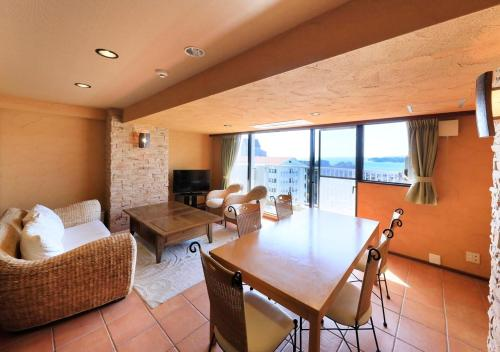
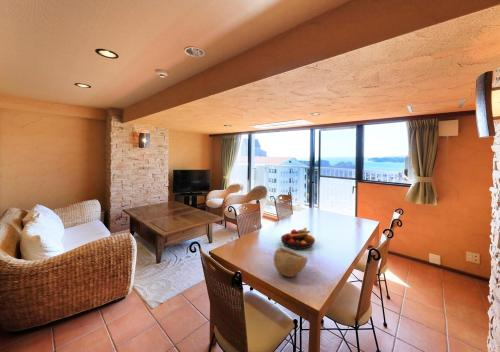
+ bowl (289, 261)
+ fruit bowl (297, 236)
